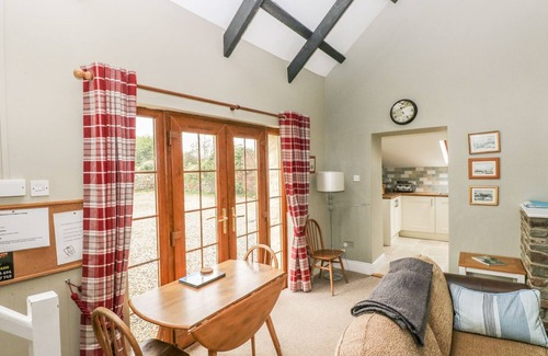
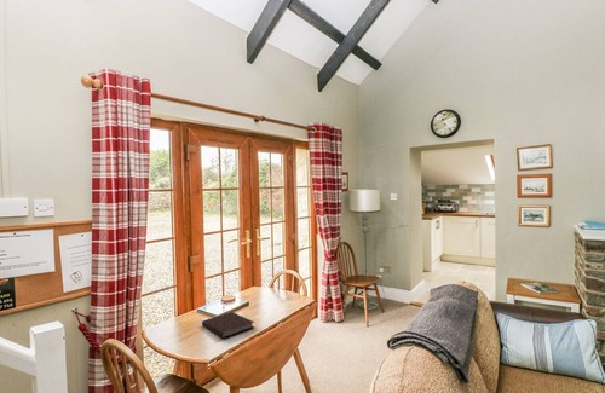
+ notebook (227, 324)
